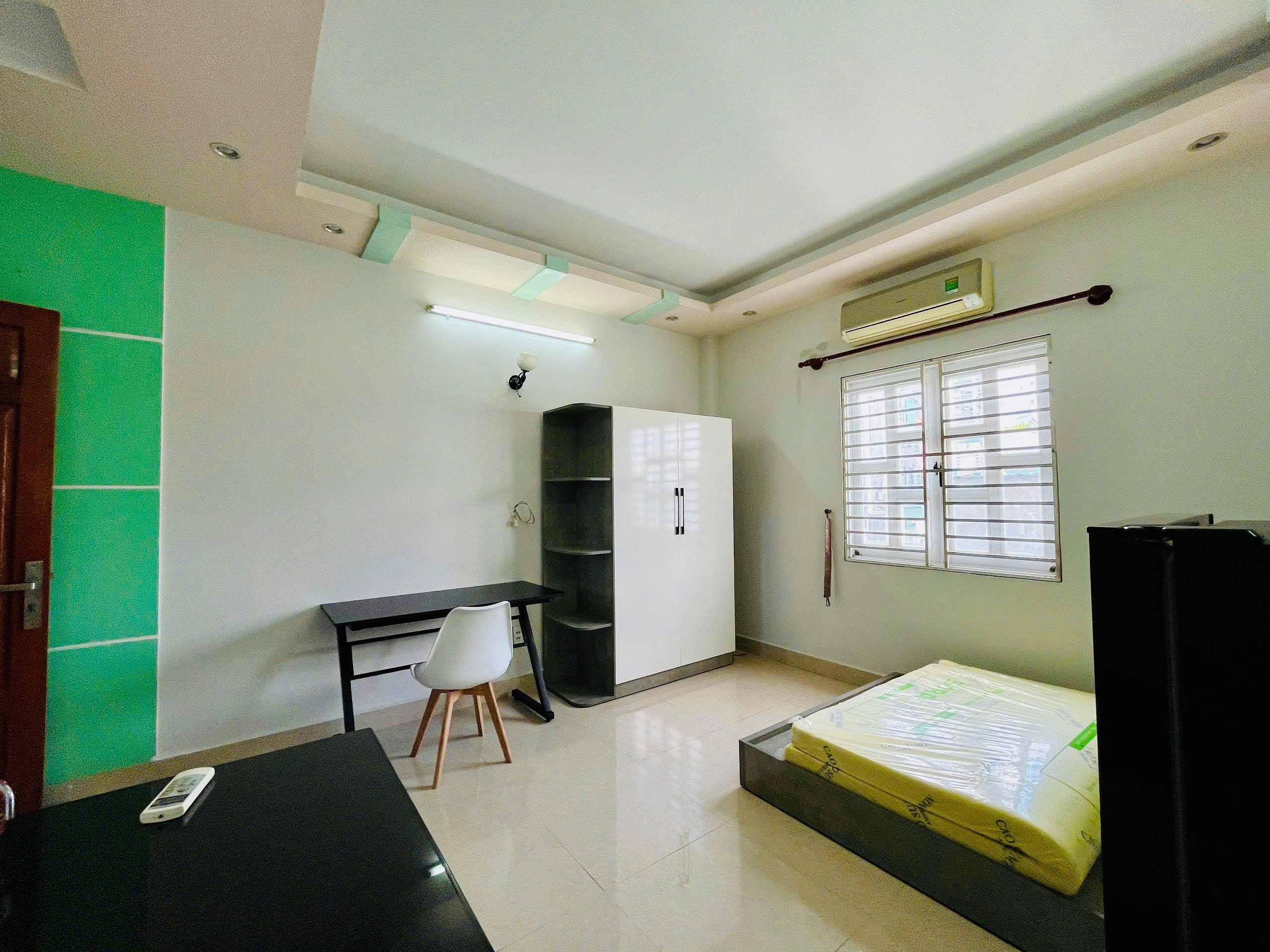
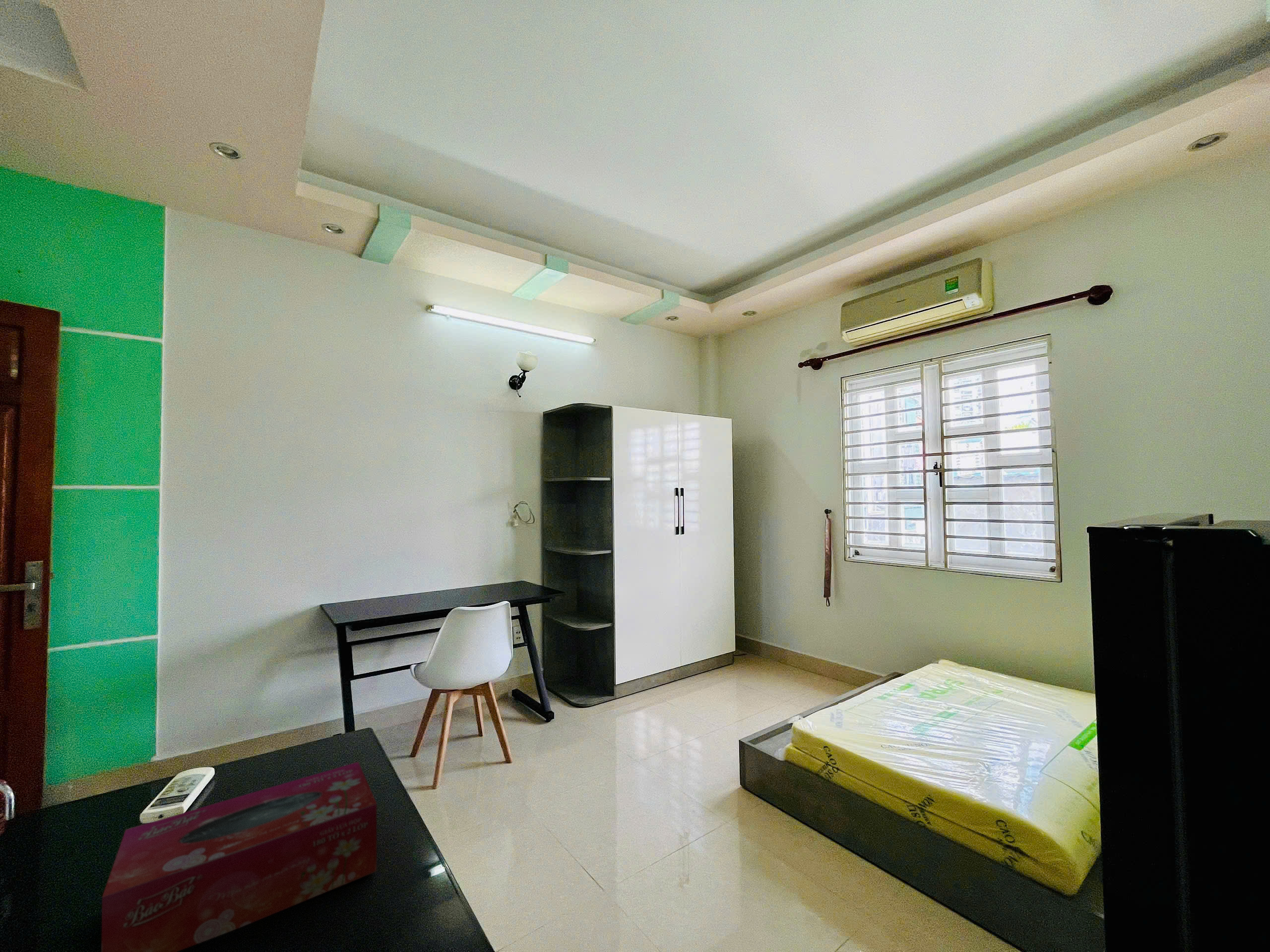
+ tissue box (255, 851)
